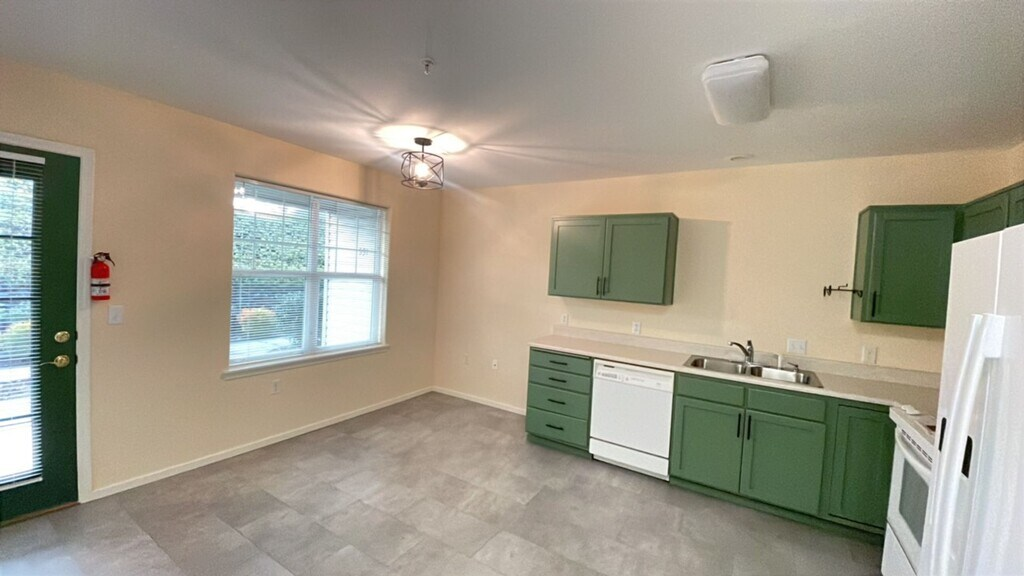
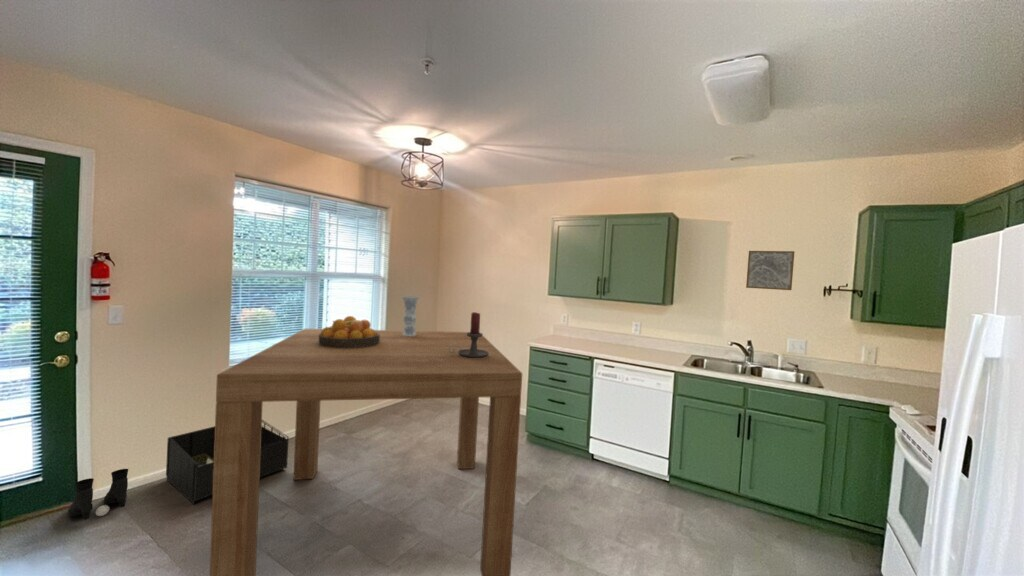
+ storage bin (213, 454)
+ boots (92, 489)
+ wall art (769, 270)
+ fruit bowl (350, 329)
+ candle holder (470, 333)
+ table (387, 398)
+ vase (409, 315)
